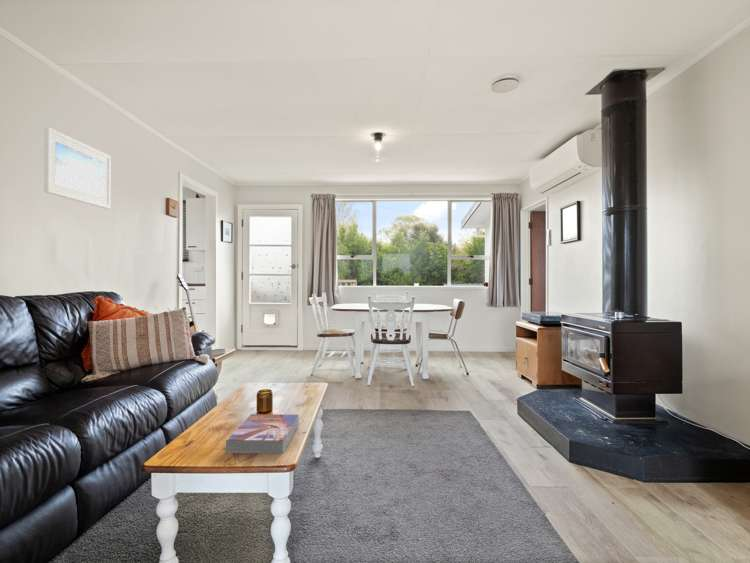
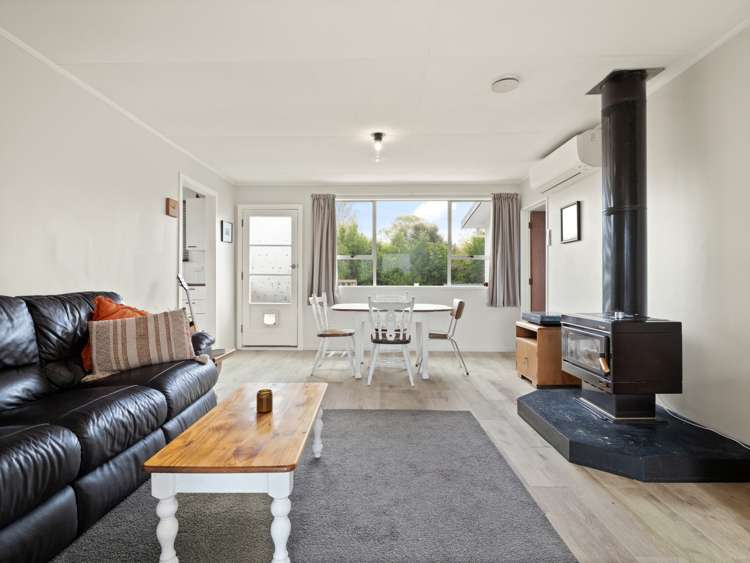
- textbook (265, 431)
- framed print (81, 172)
